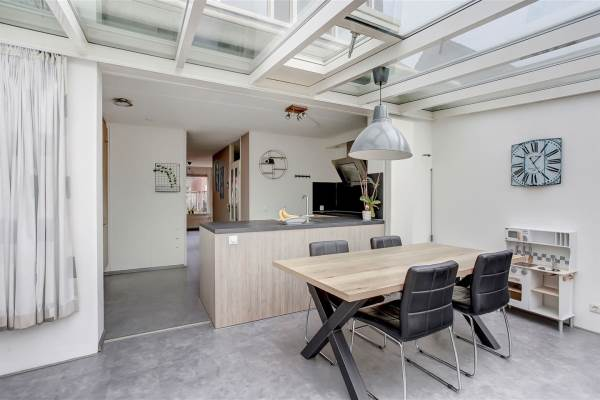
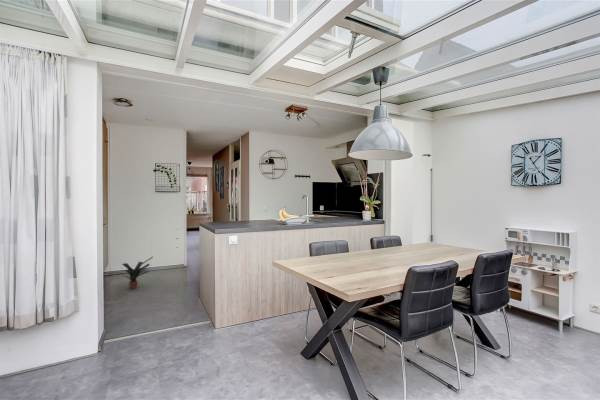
+ potted plant (135, 272)
